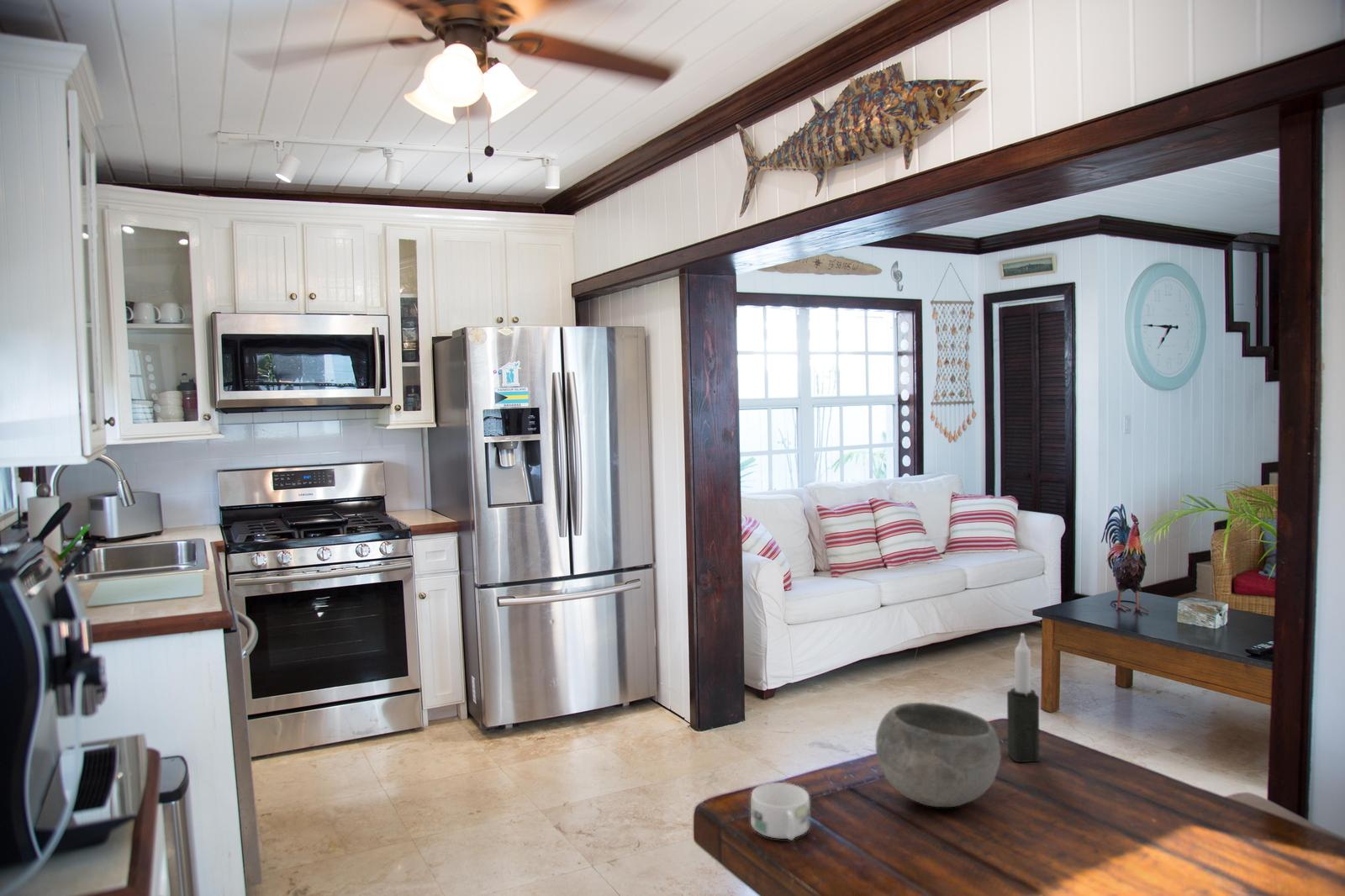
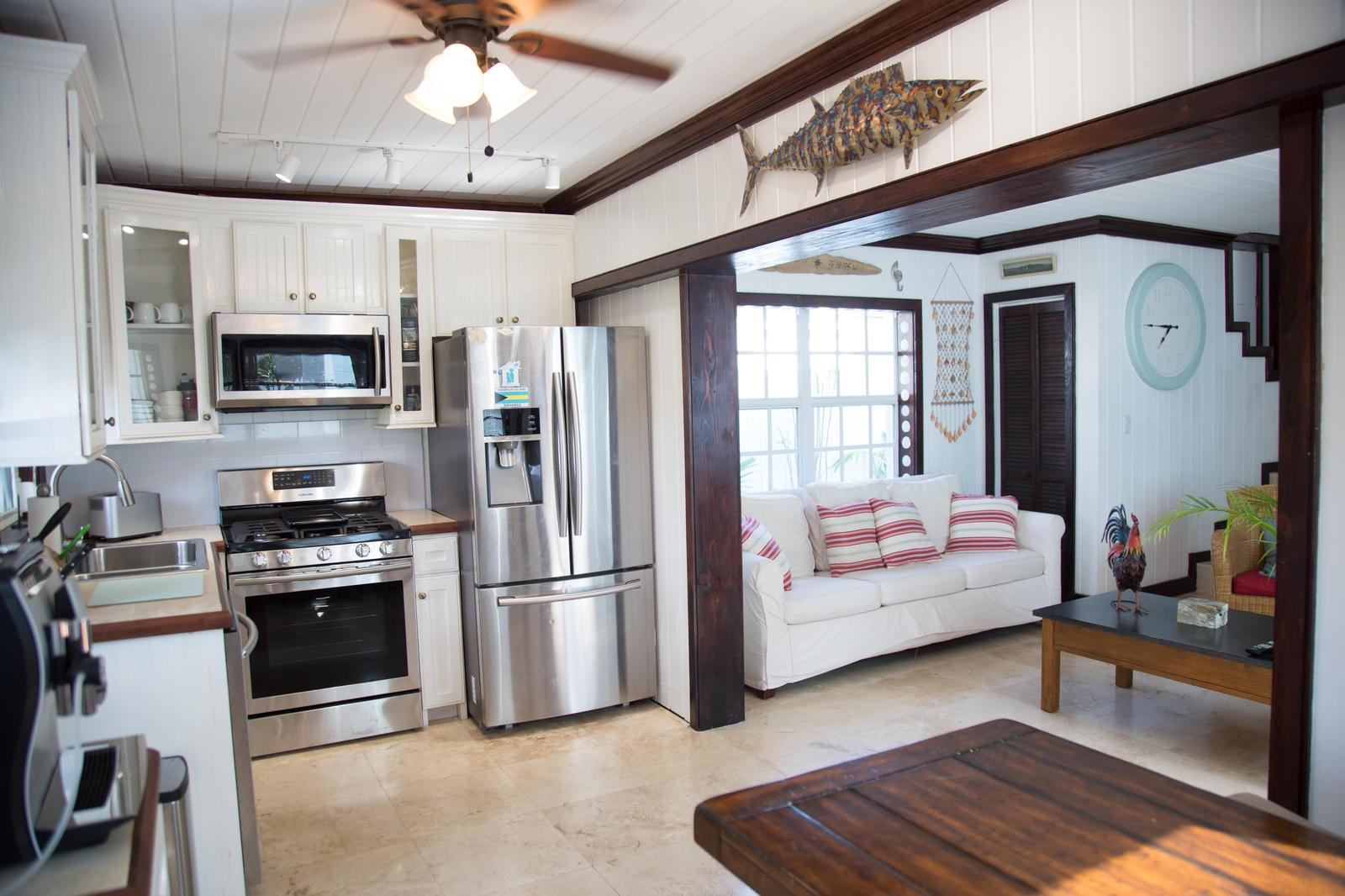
- bowl (936, 756)
- mug (782, 813)
- candle (1022, 695)
